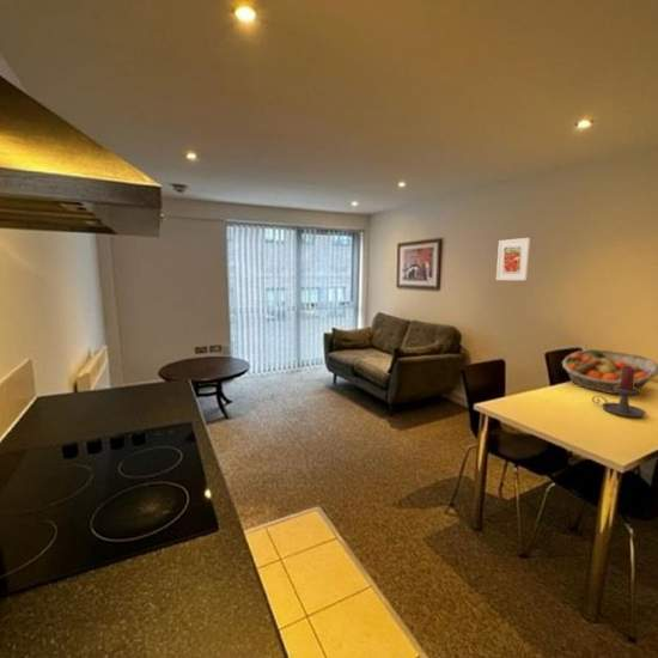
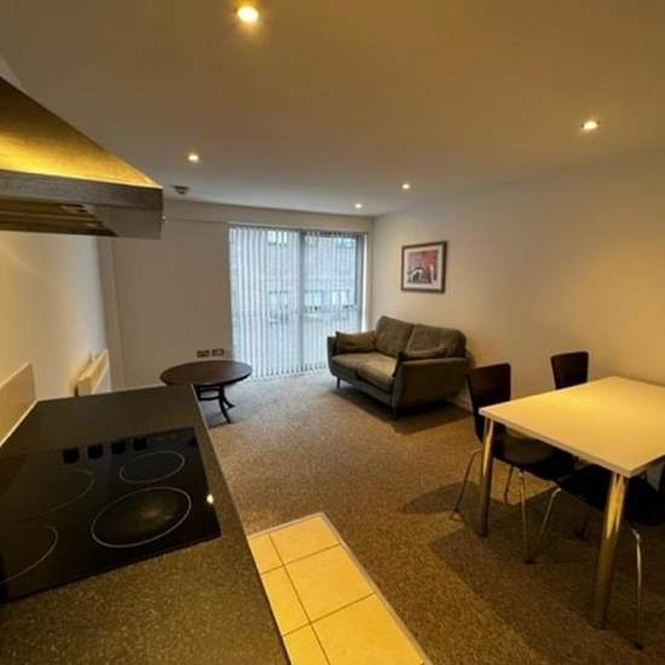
- fruit basket (607, 370)
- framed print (512, 260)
- candle holder (619, 388)
